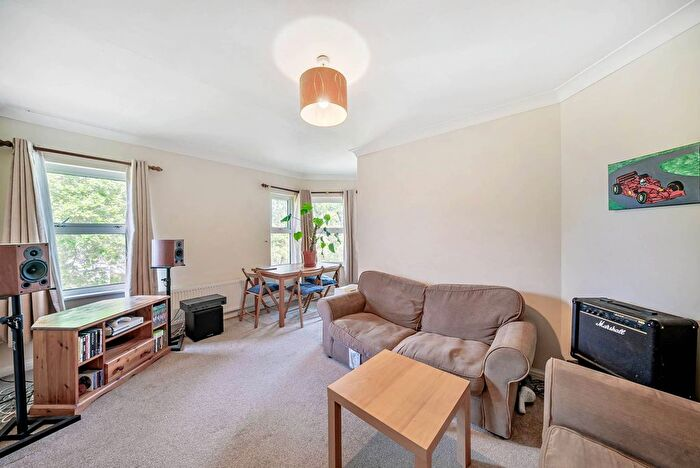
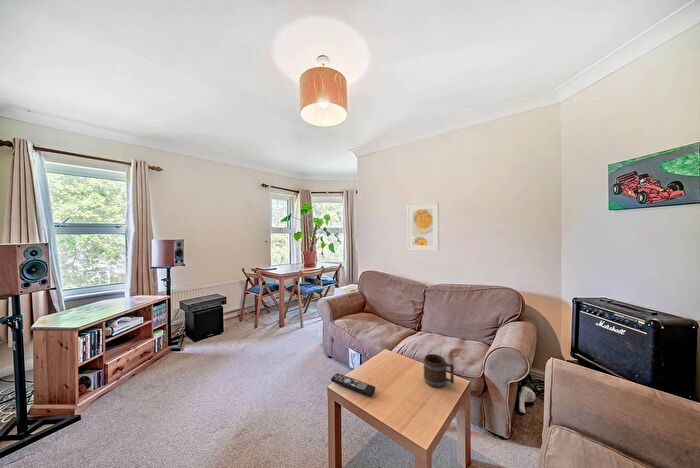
+ mug (438, 370)
+ remote control (352, 384)
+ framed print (422, 227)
